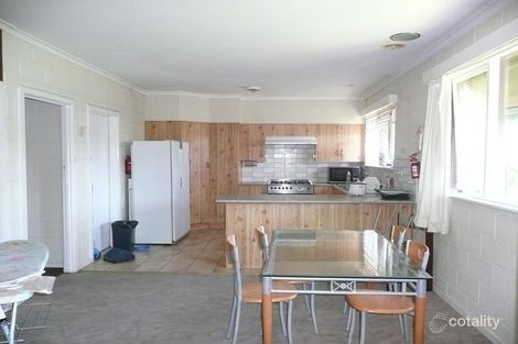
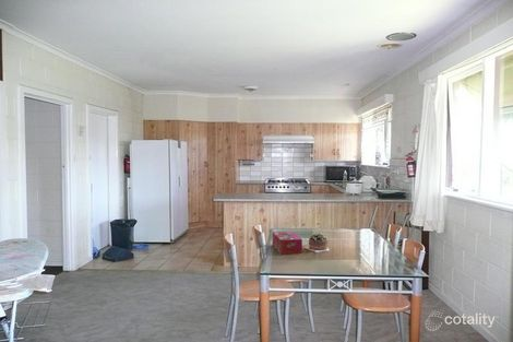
+ succulent plant (318, 240)
+ tissue box (286, 241)
